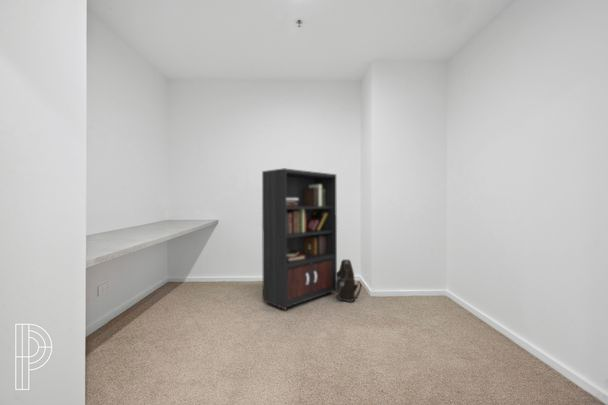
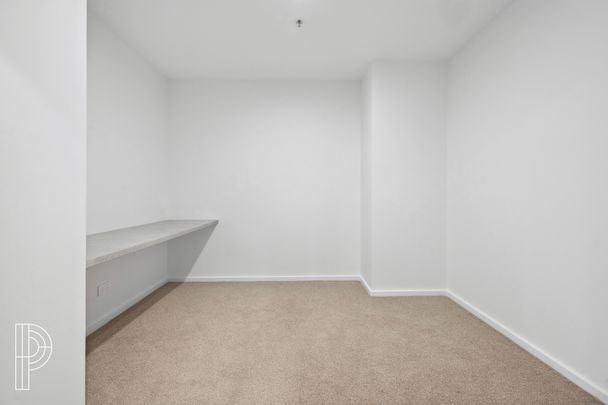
- shoulder bag (348, 279)
- bookcase (301, 233)
